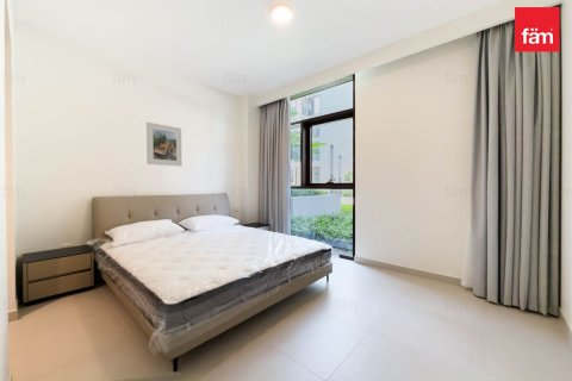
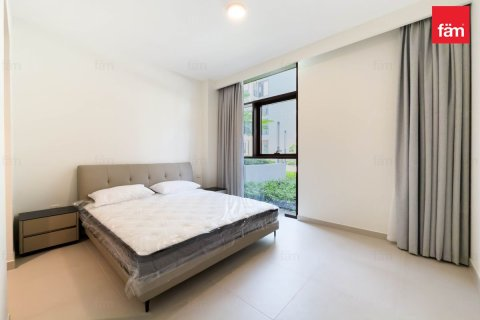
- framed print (164, 145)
